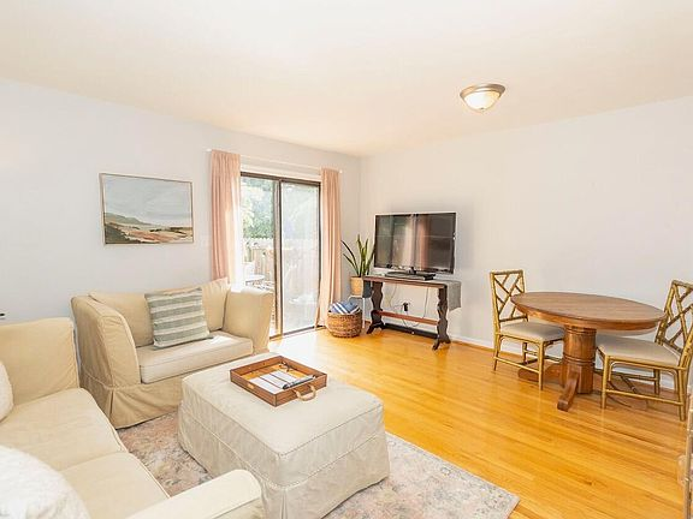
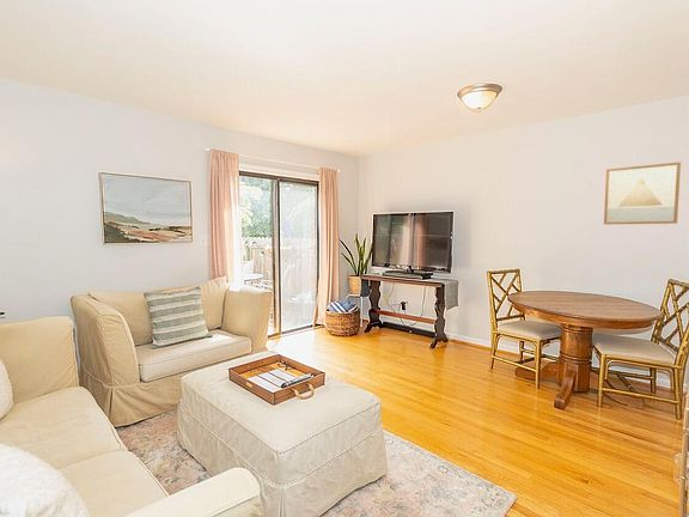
+ wall art (640, 195)
